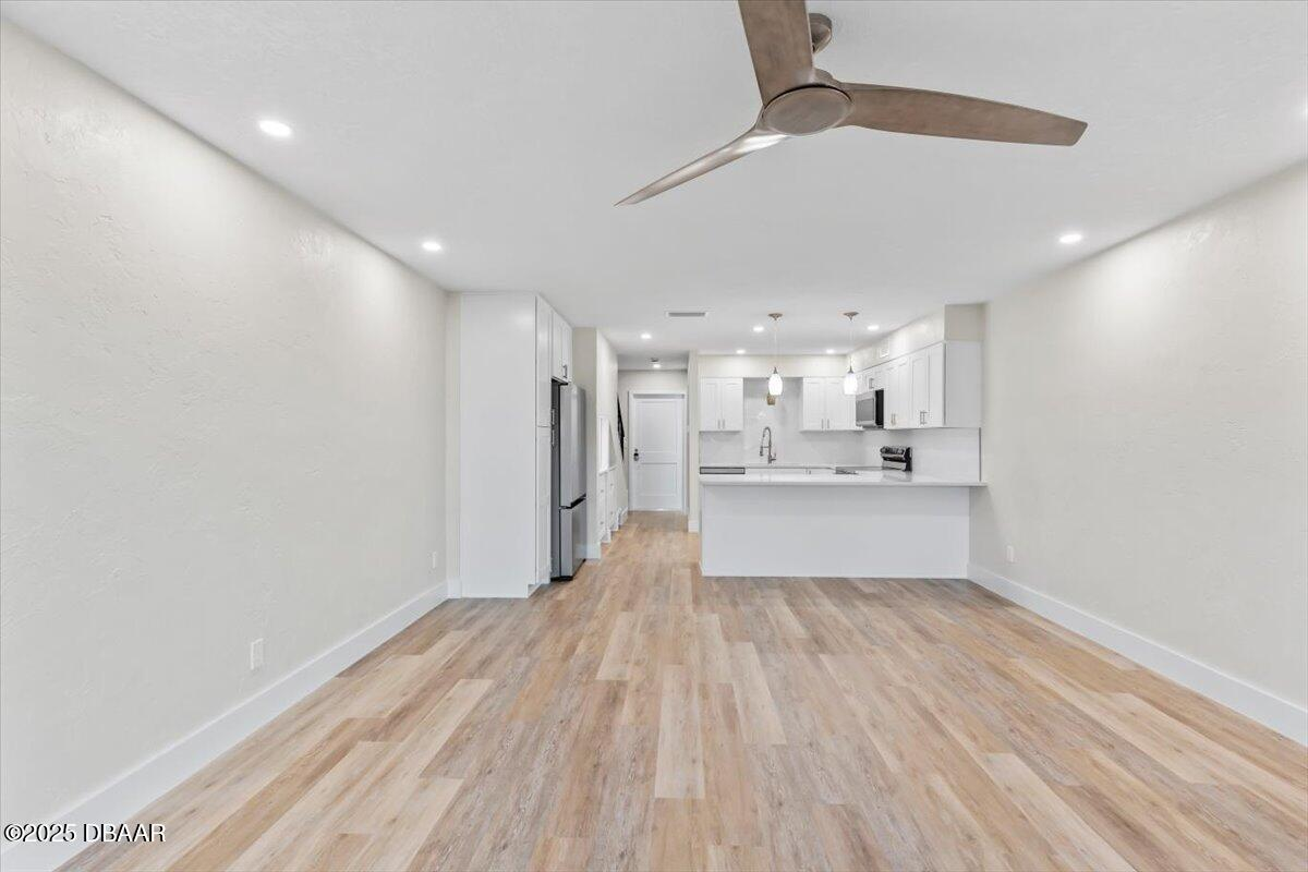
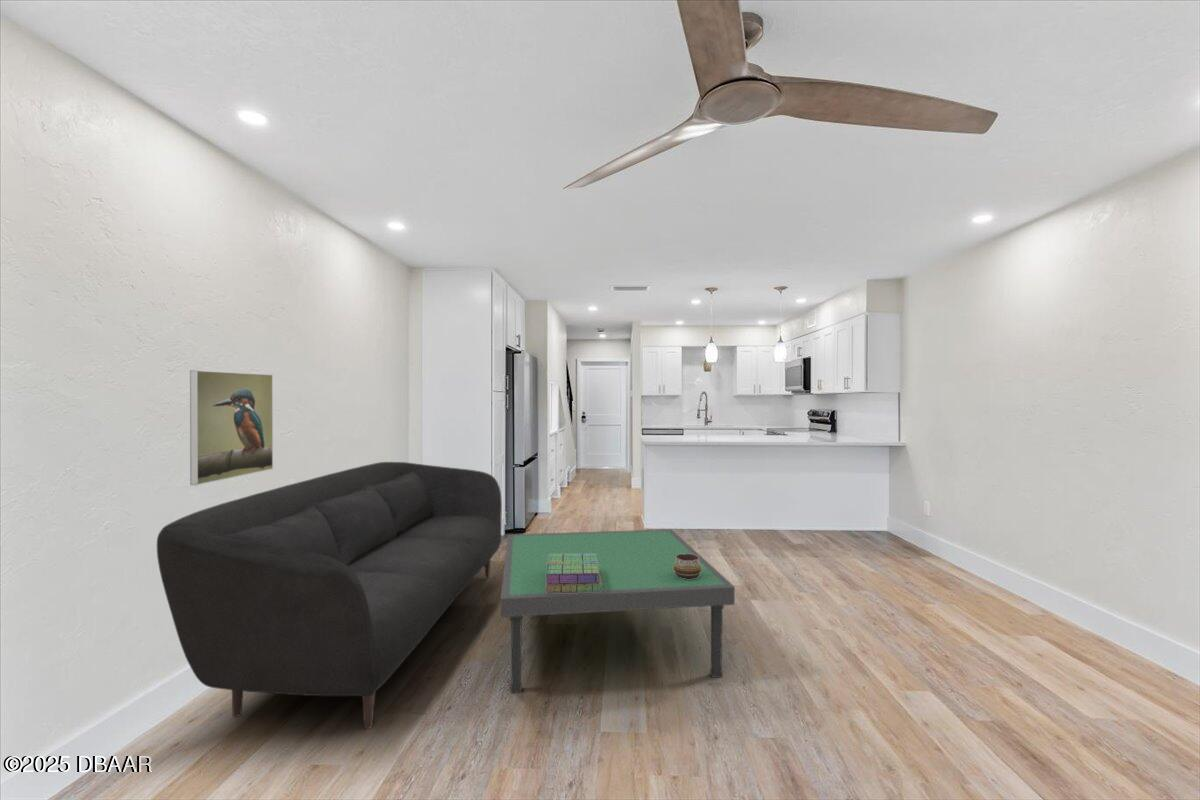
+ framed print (235, 424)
+ decorative bowl (687, 565)
+ coffee table (603, 597)
+ sofa (383, 555)
+ stack of books (572, 571)
